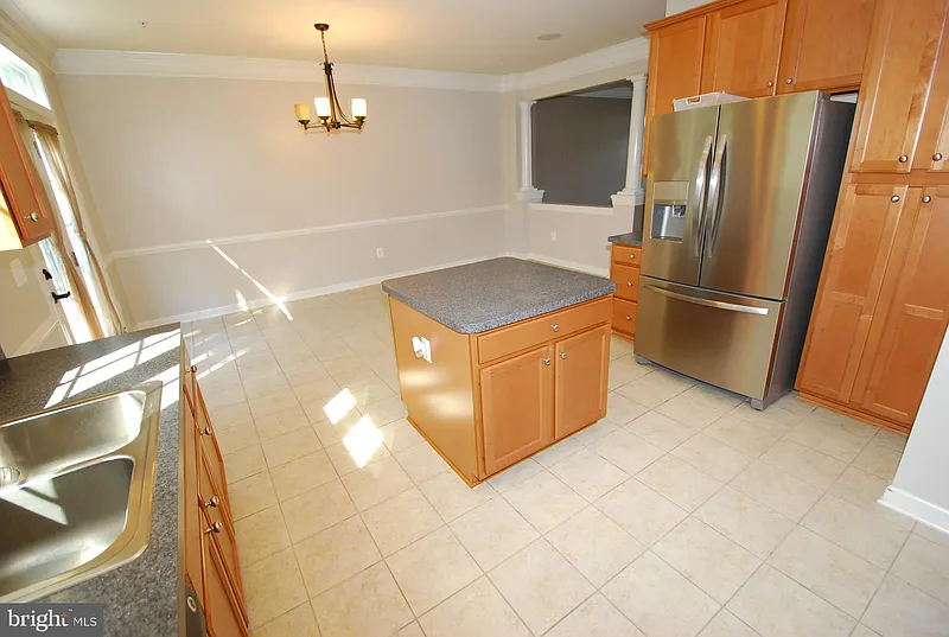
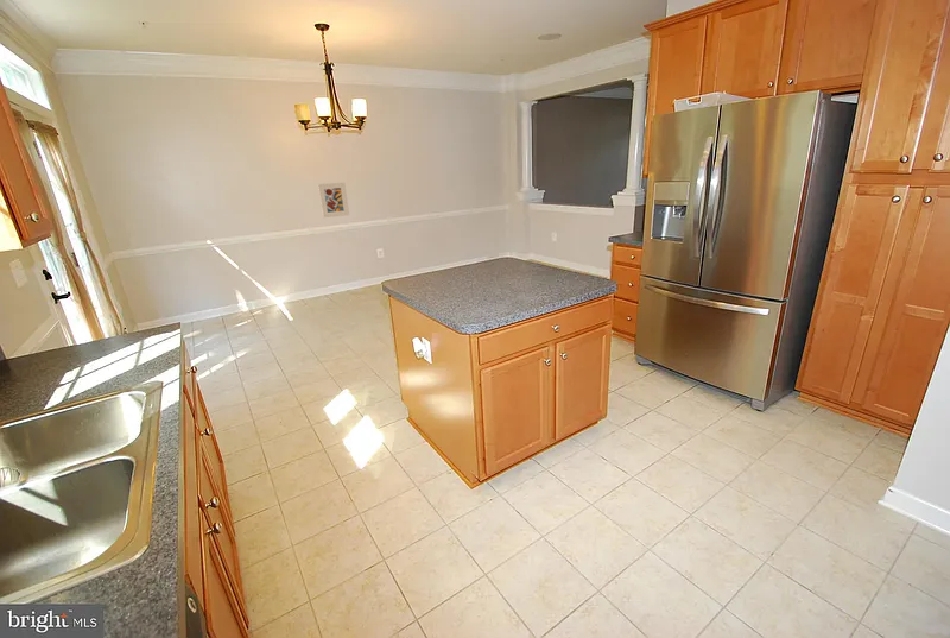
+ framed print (334, 200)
